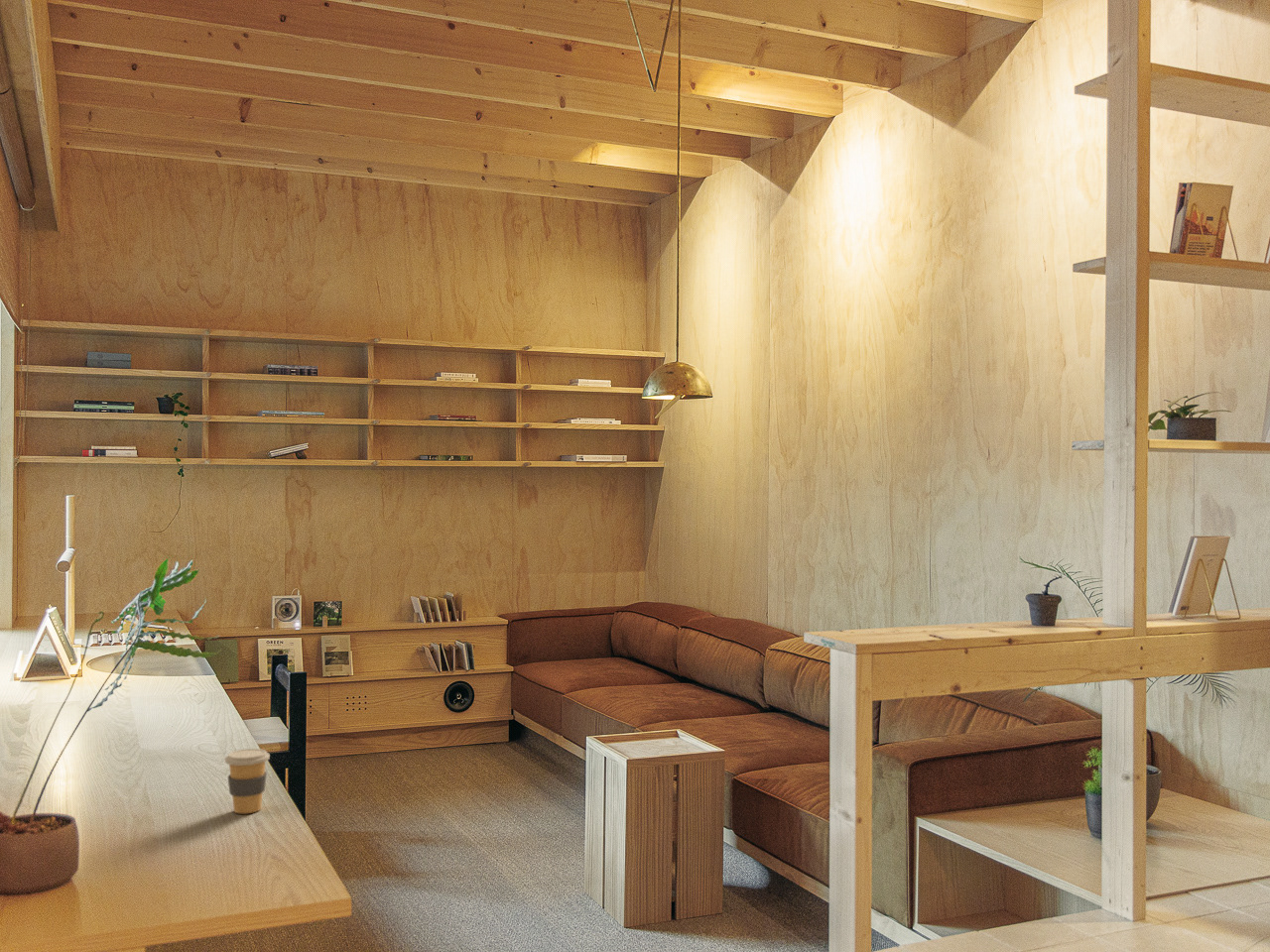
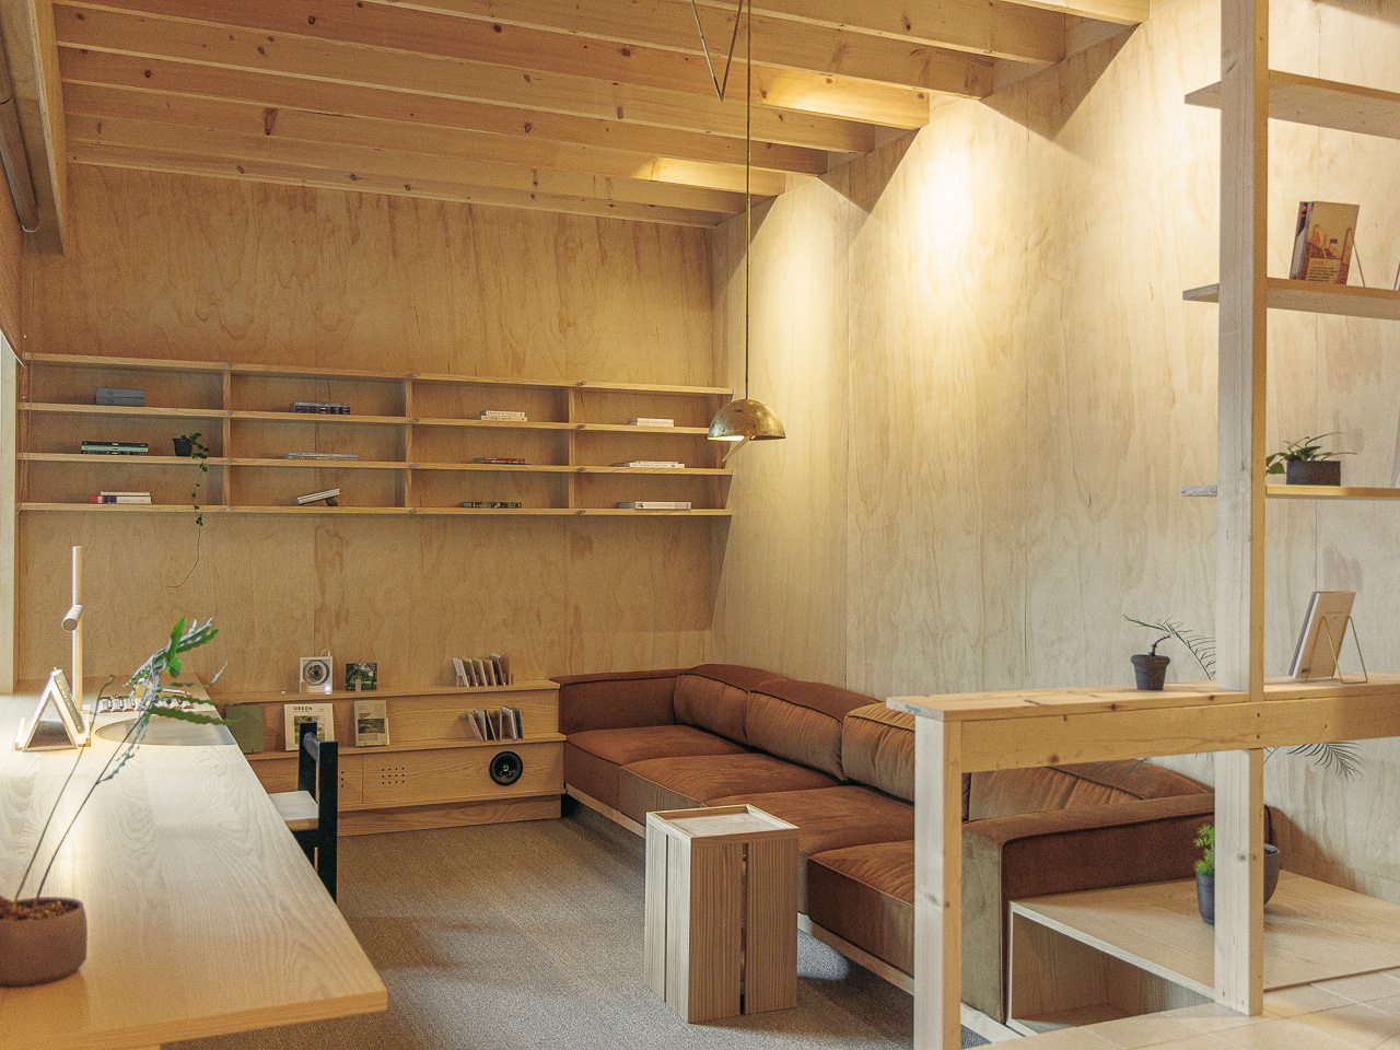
- coffee cup (247, 781)
